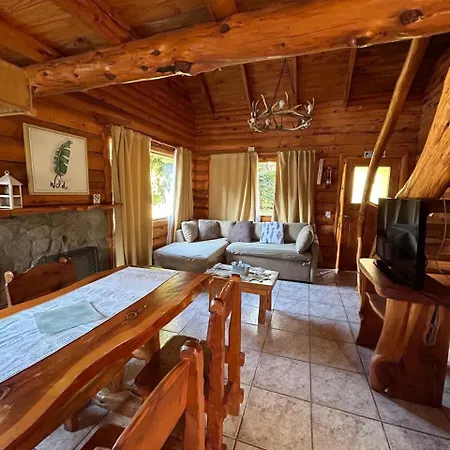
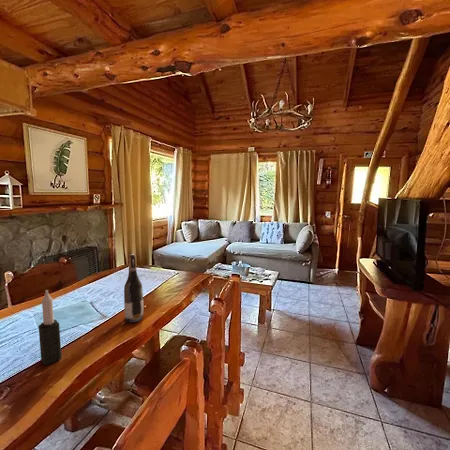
+ candle (49, 325)
+ wine bottle (133, 287)
